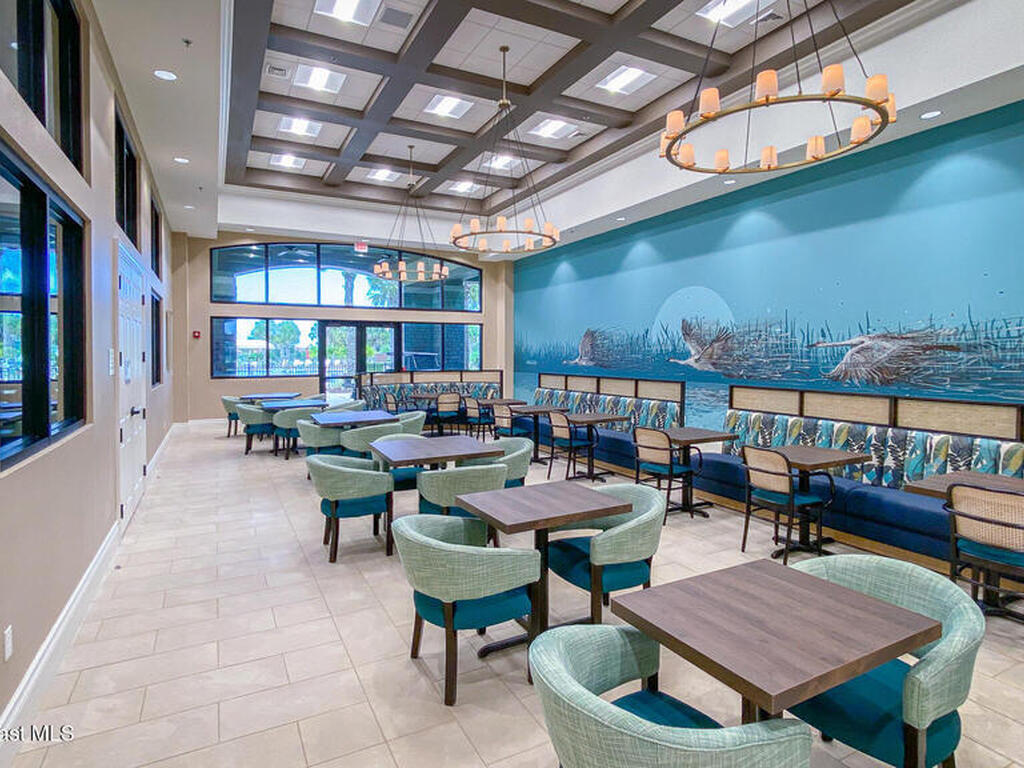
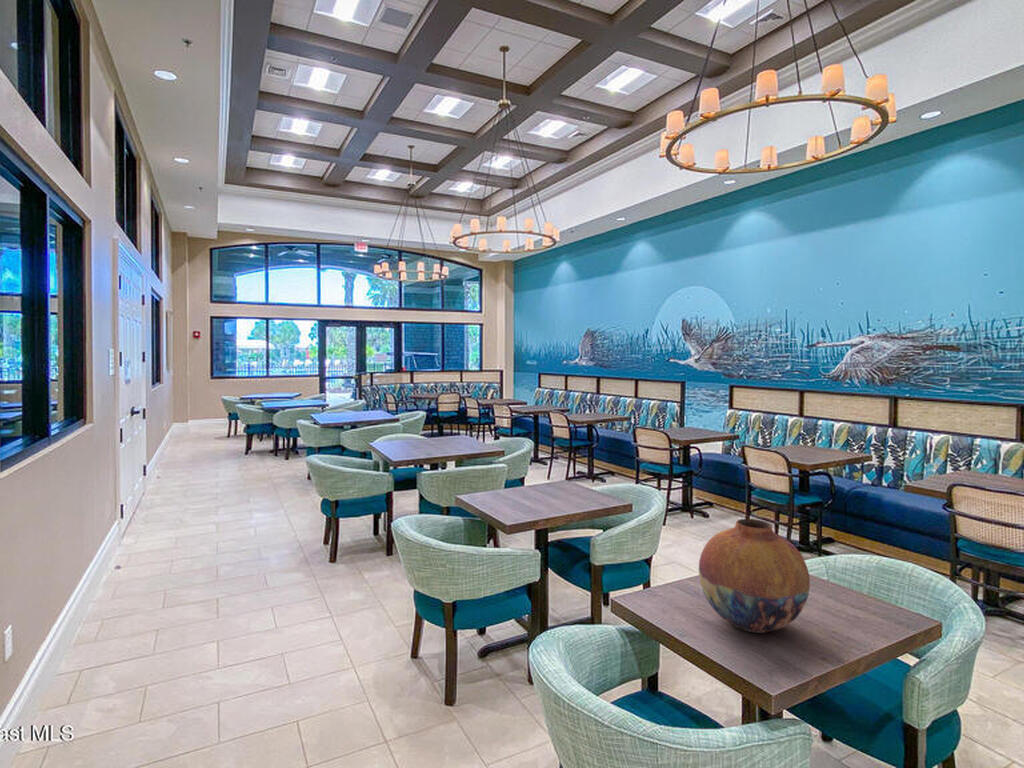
+ vase (752, 573)
